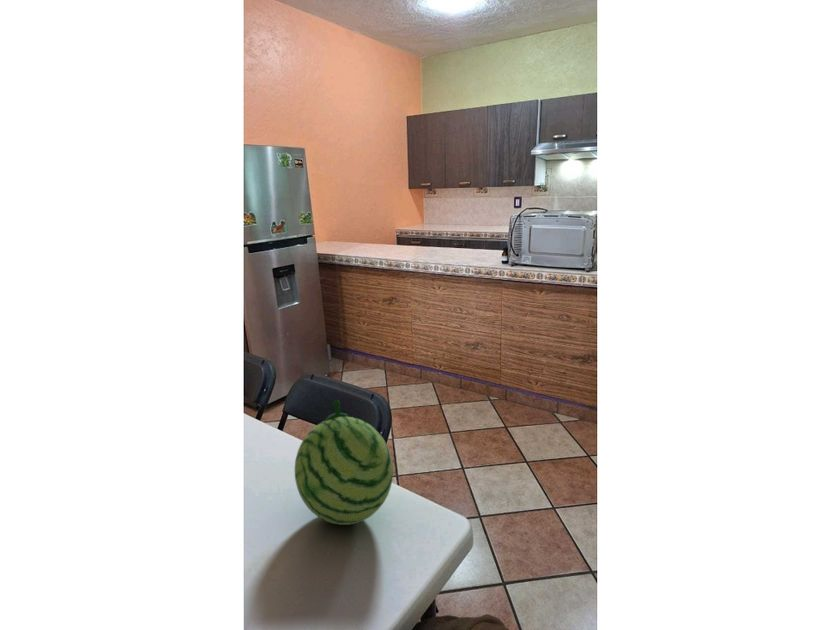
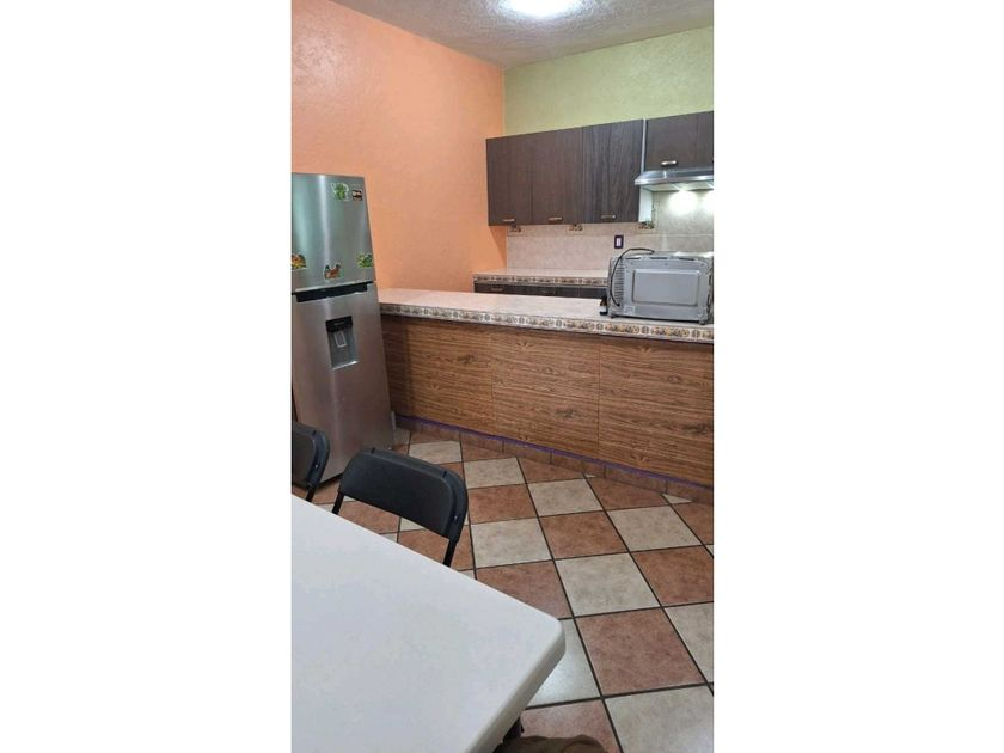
- fruit (343, 462)
